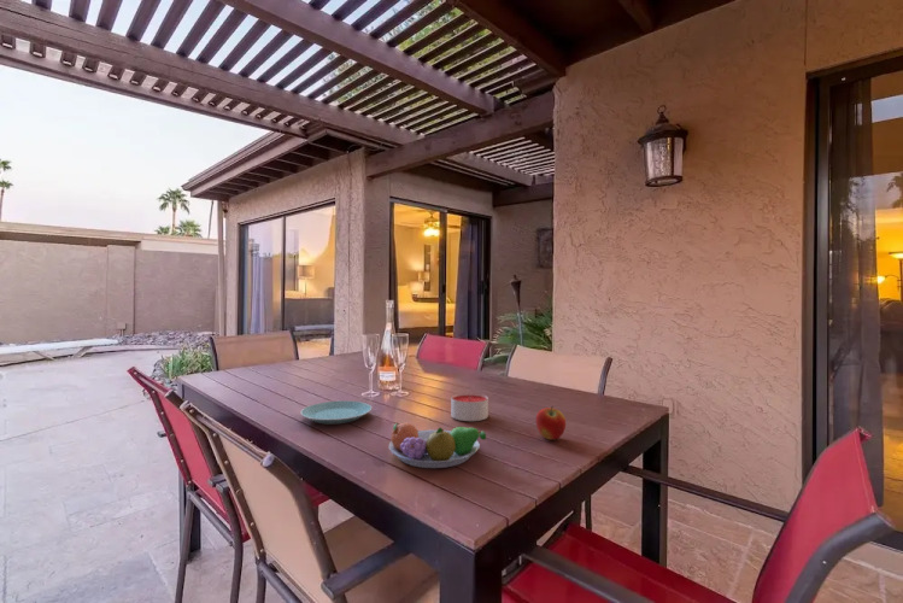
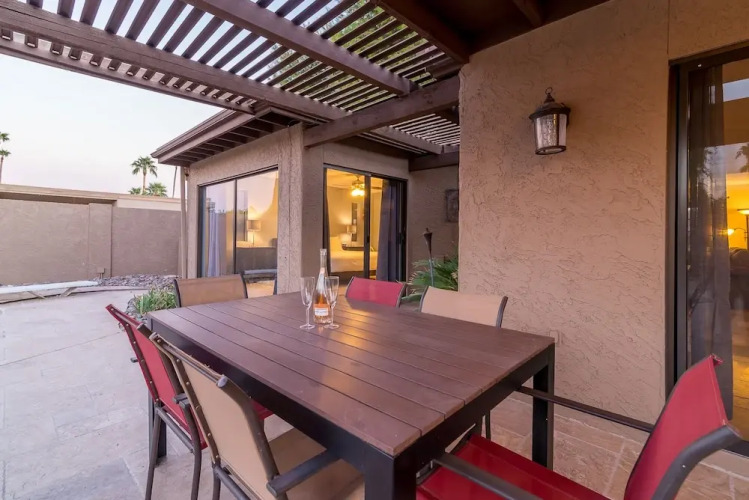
- plate (336, 412)
- candle (469, 405)
- apple (550, 421)
- fruit bowl (436, 435)
